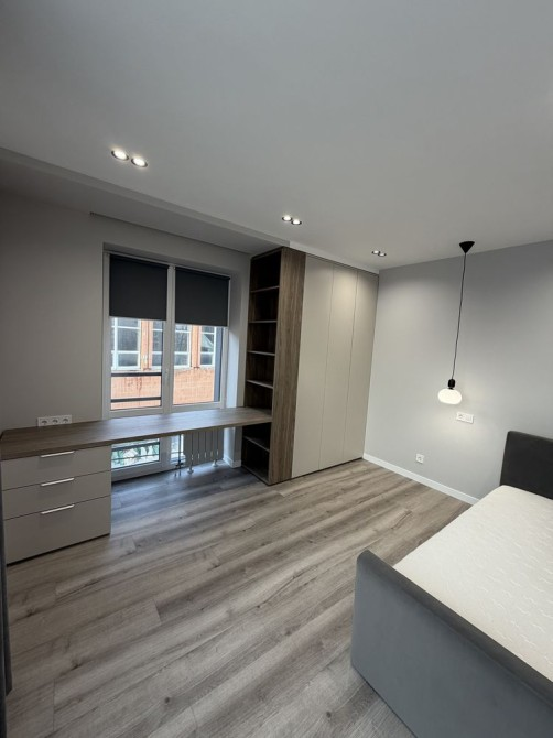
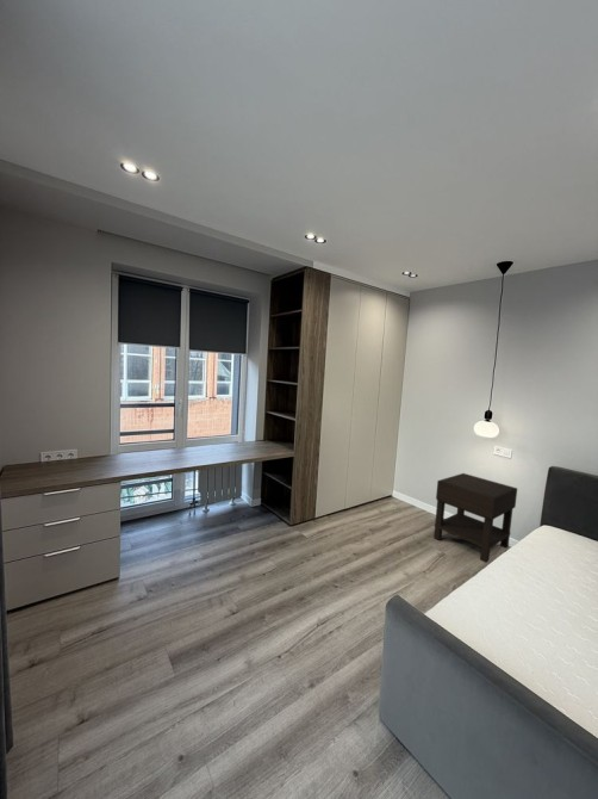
+ nightstand (473, 513)
